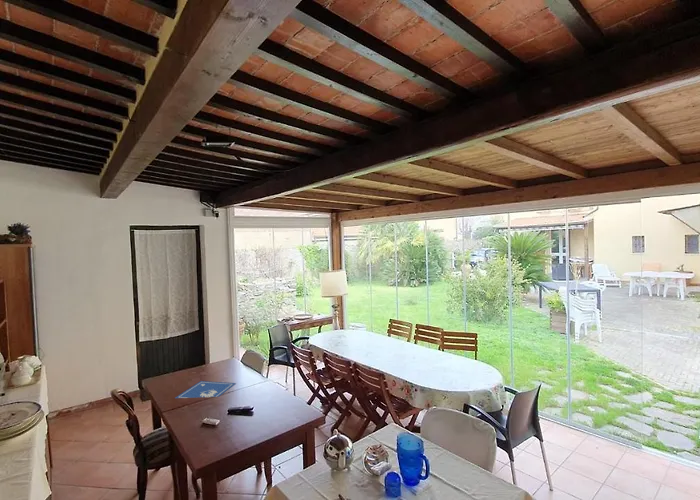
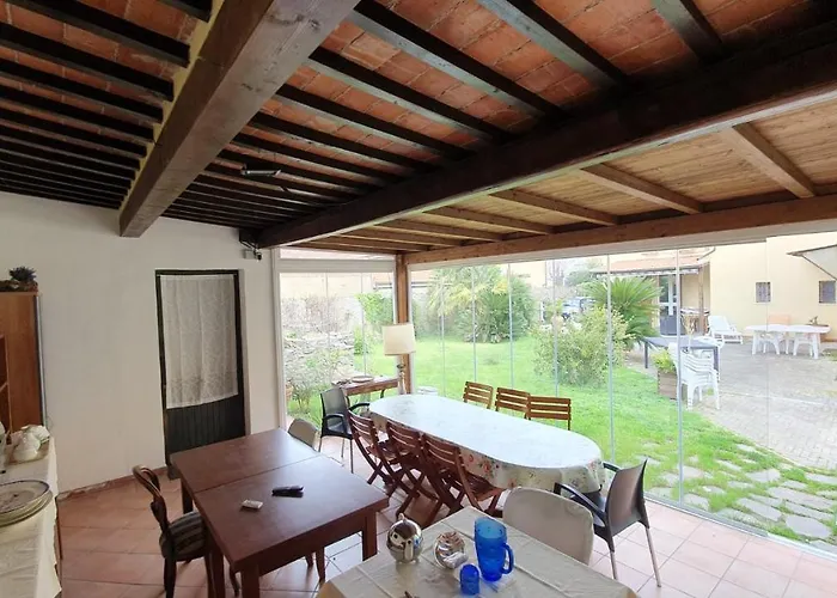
- placemat (206, 390)
